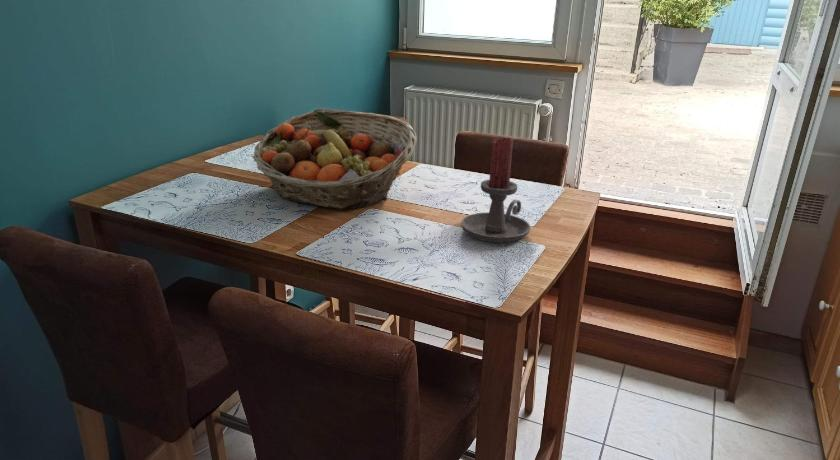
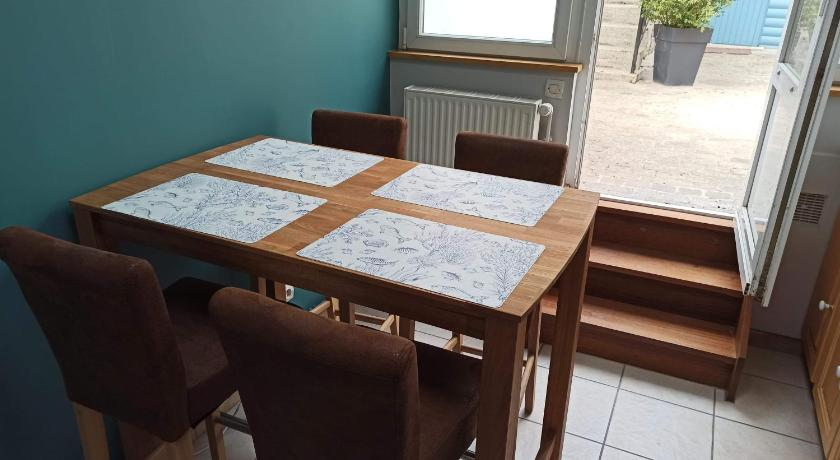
- candle holder (503, 183)
- fruit basket (334, 156)
